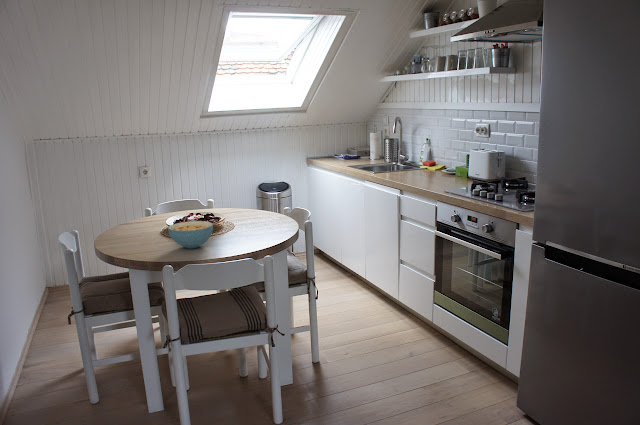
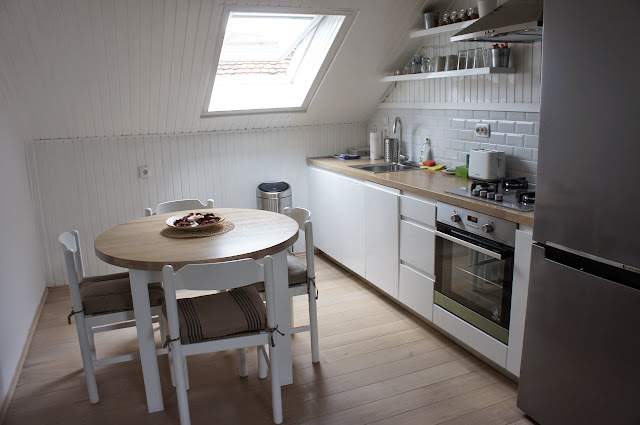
- cereal bowl (191, 236)
